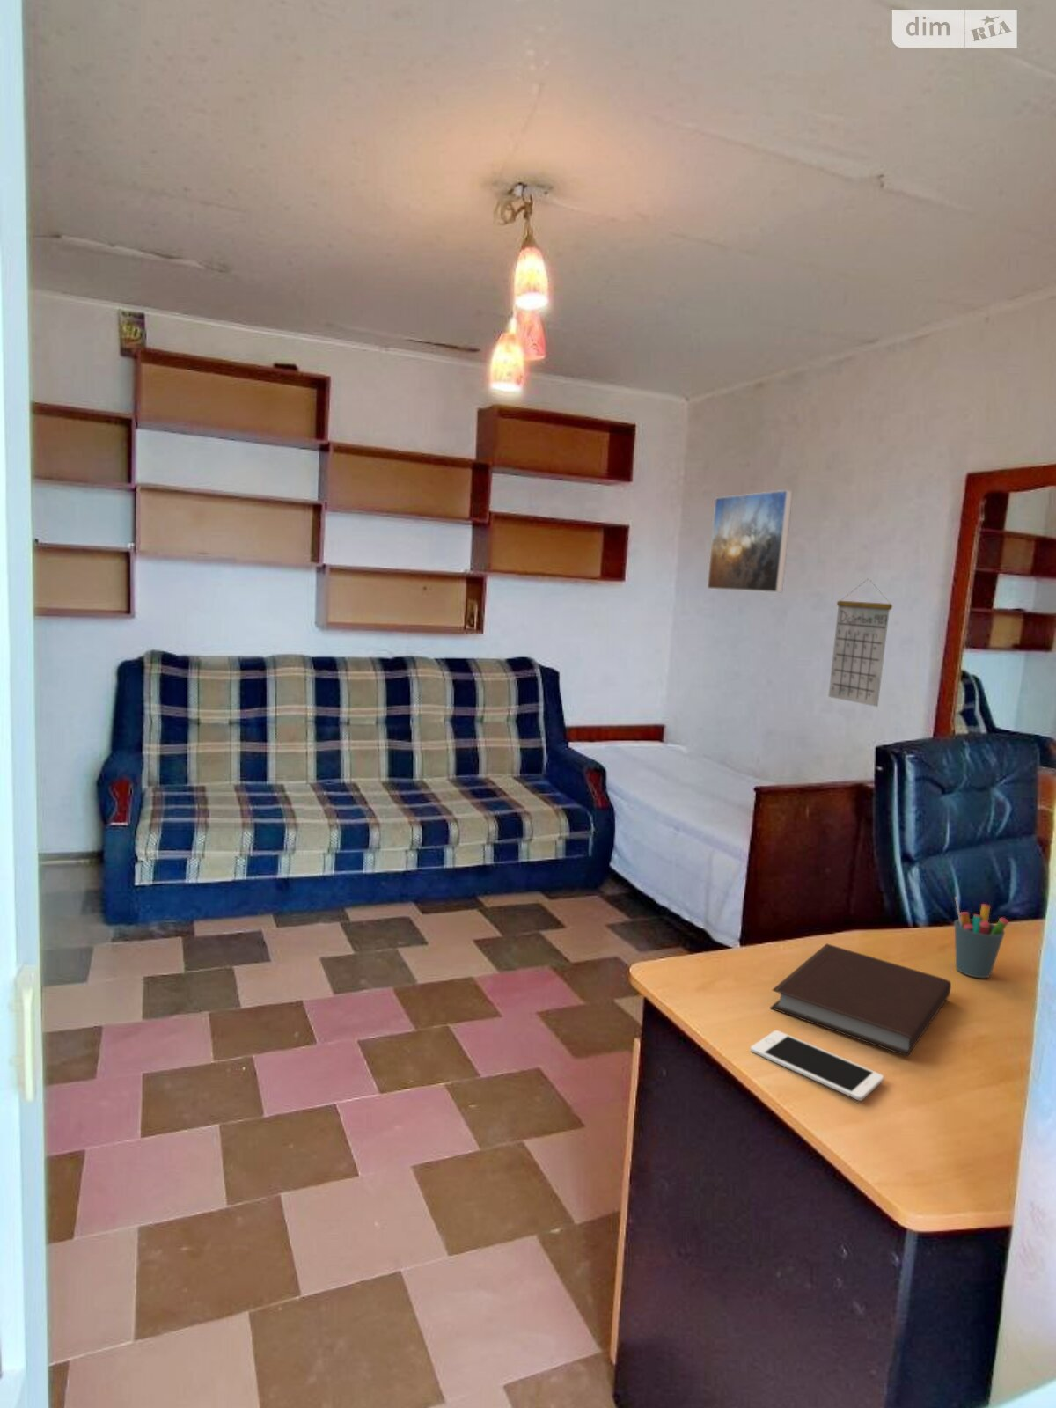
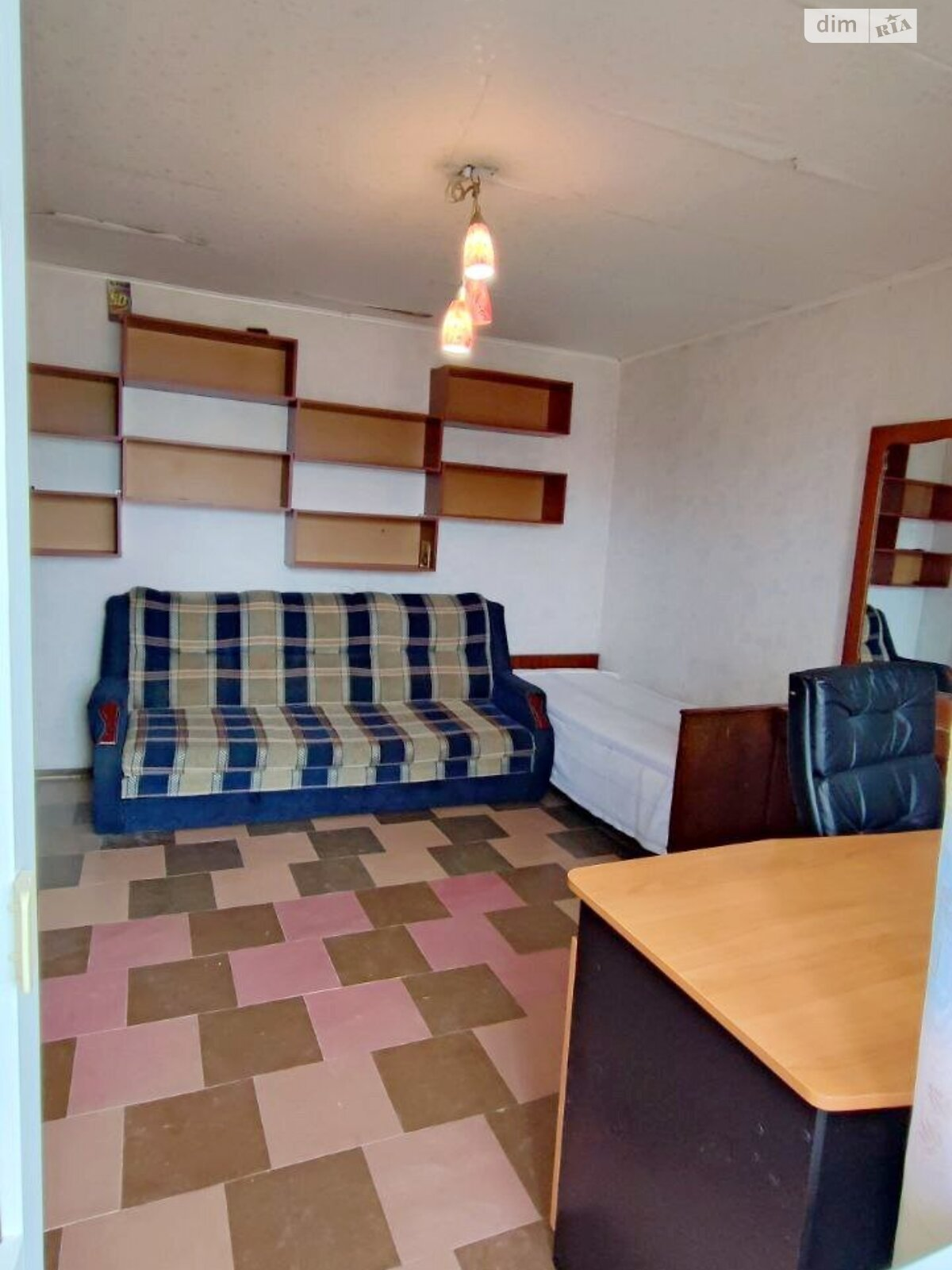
- calendar (859, 640)
- pen holder (977, 937)
- cell phone (815, 1063)
- notebook (862, 993)
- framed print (748, 542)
